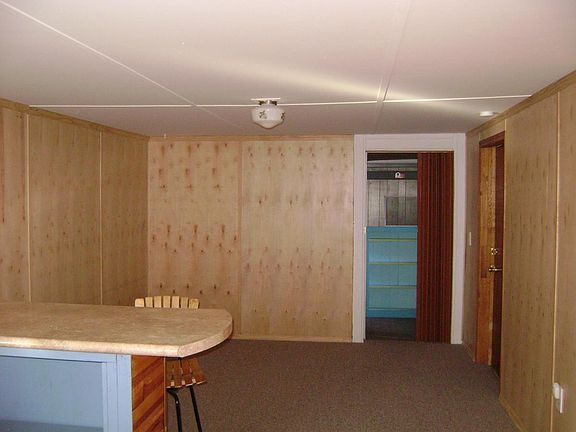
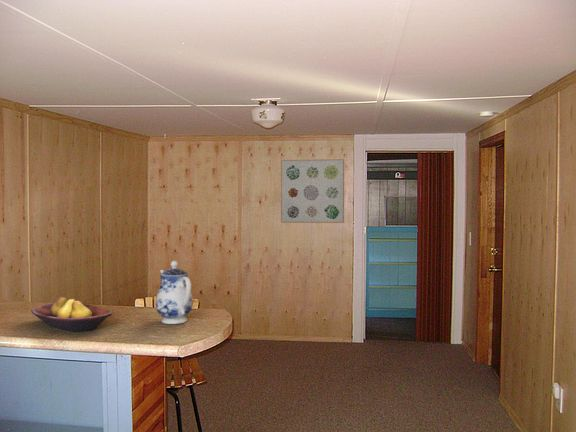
+ wall art (312, 191)
+ fruit bowl (71, 311)
+ teapot (174, 291)
